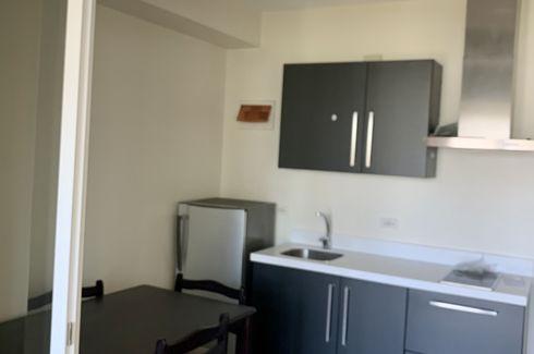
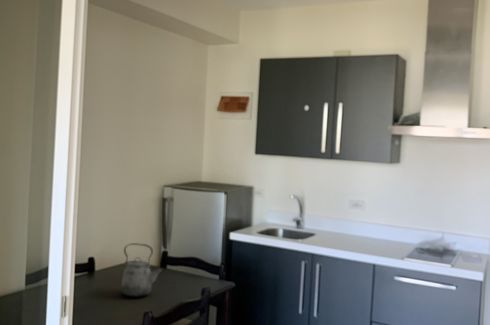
+ kettle (142, 269)
